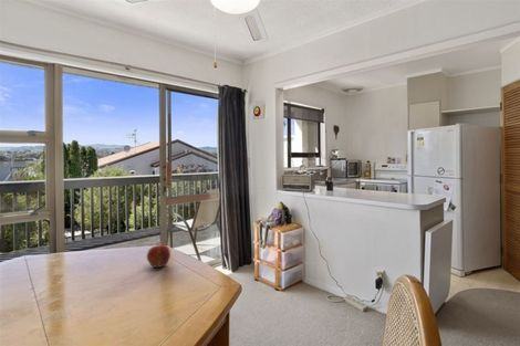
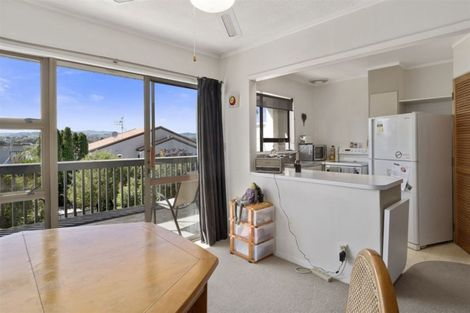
- apple (158, 254)
